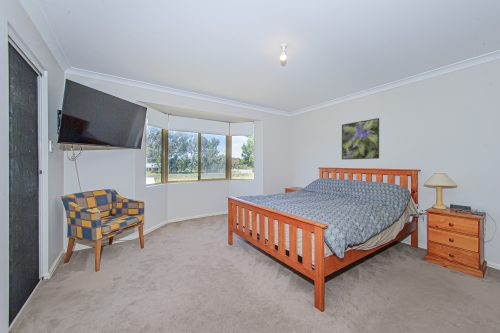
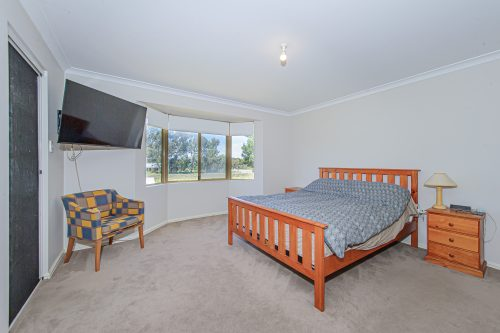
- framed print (359, 140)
